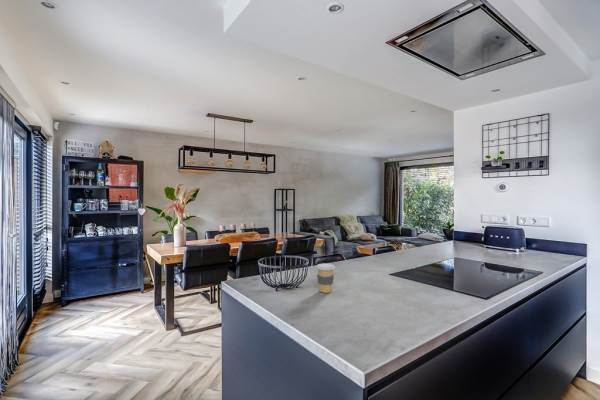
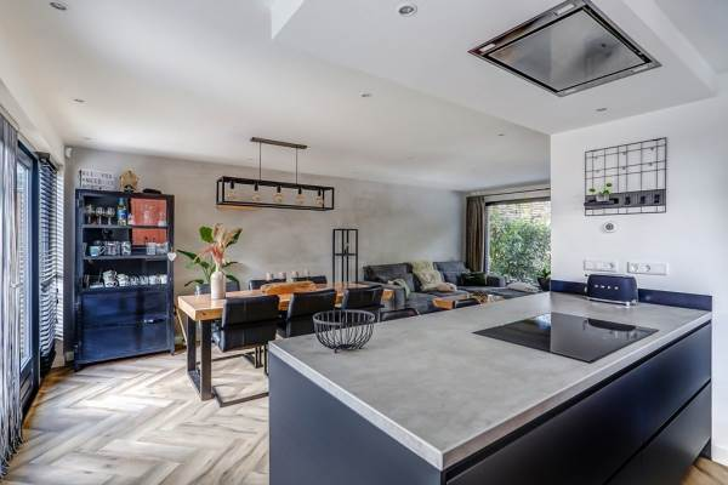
- coffee cup (325, 278)
